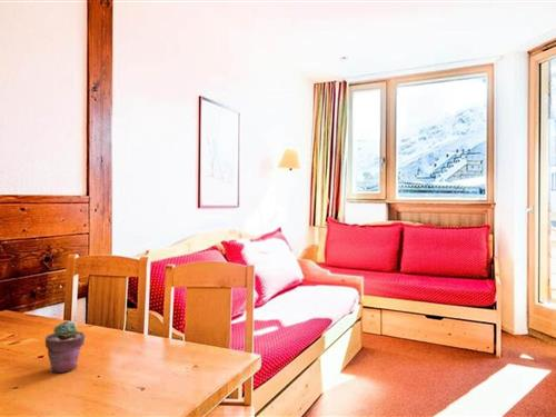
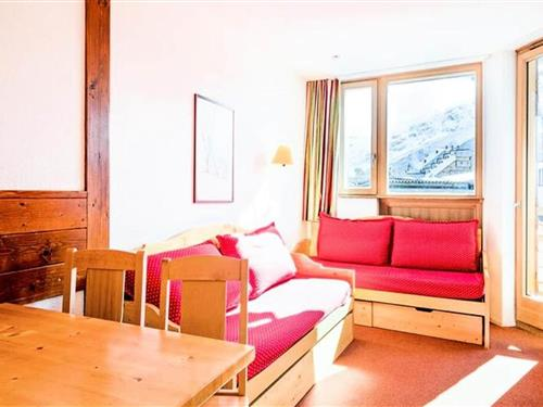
- potted succulent (64, 345)
